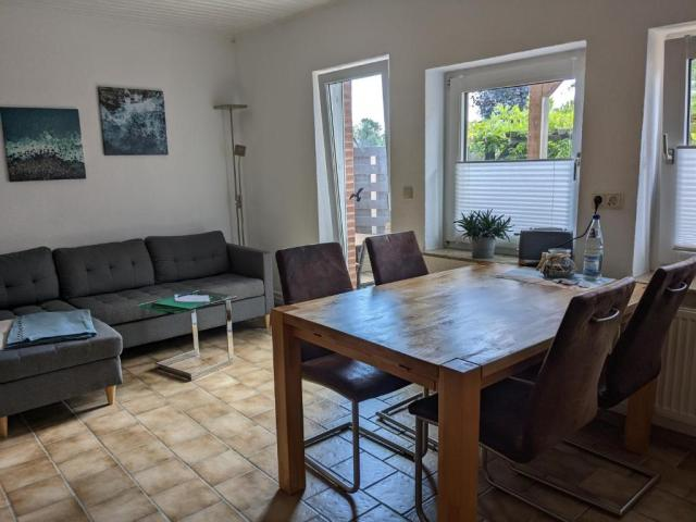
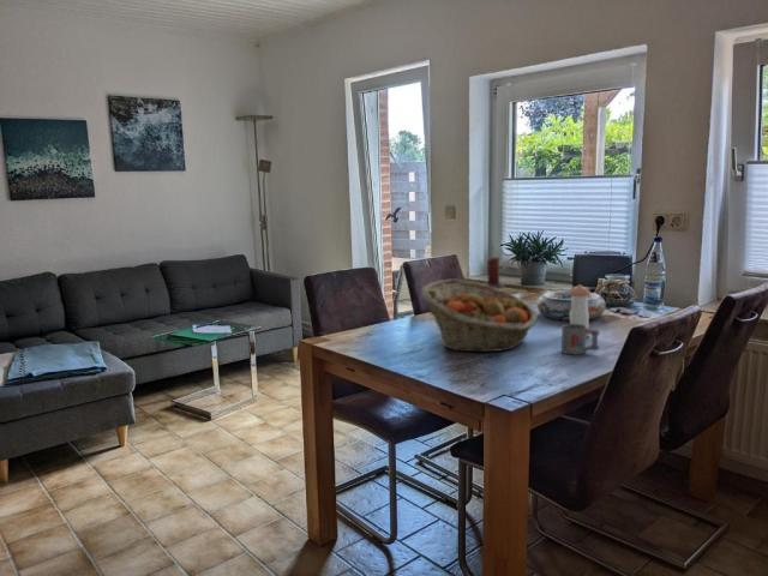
+ pepper shaker (578, 310)
+ mug (580, 338)
+ fruit basket (479, 312)
+ candle holder (494, 283)
+ bowl (570, 305)
